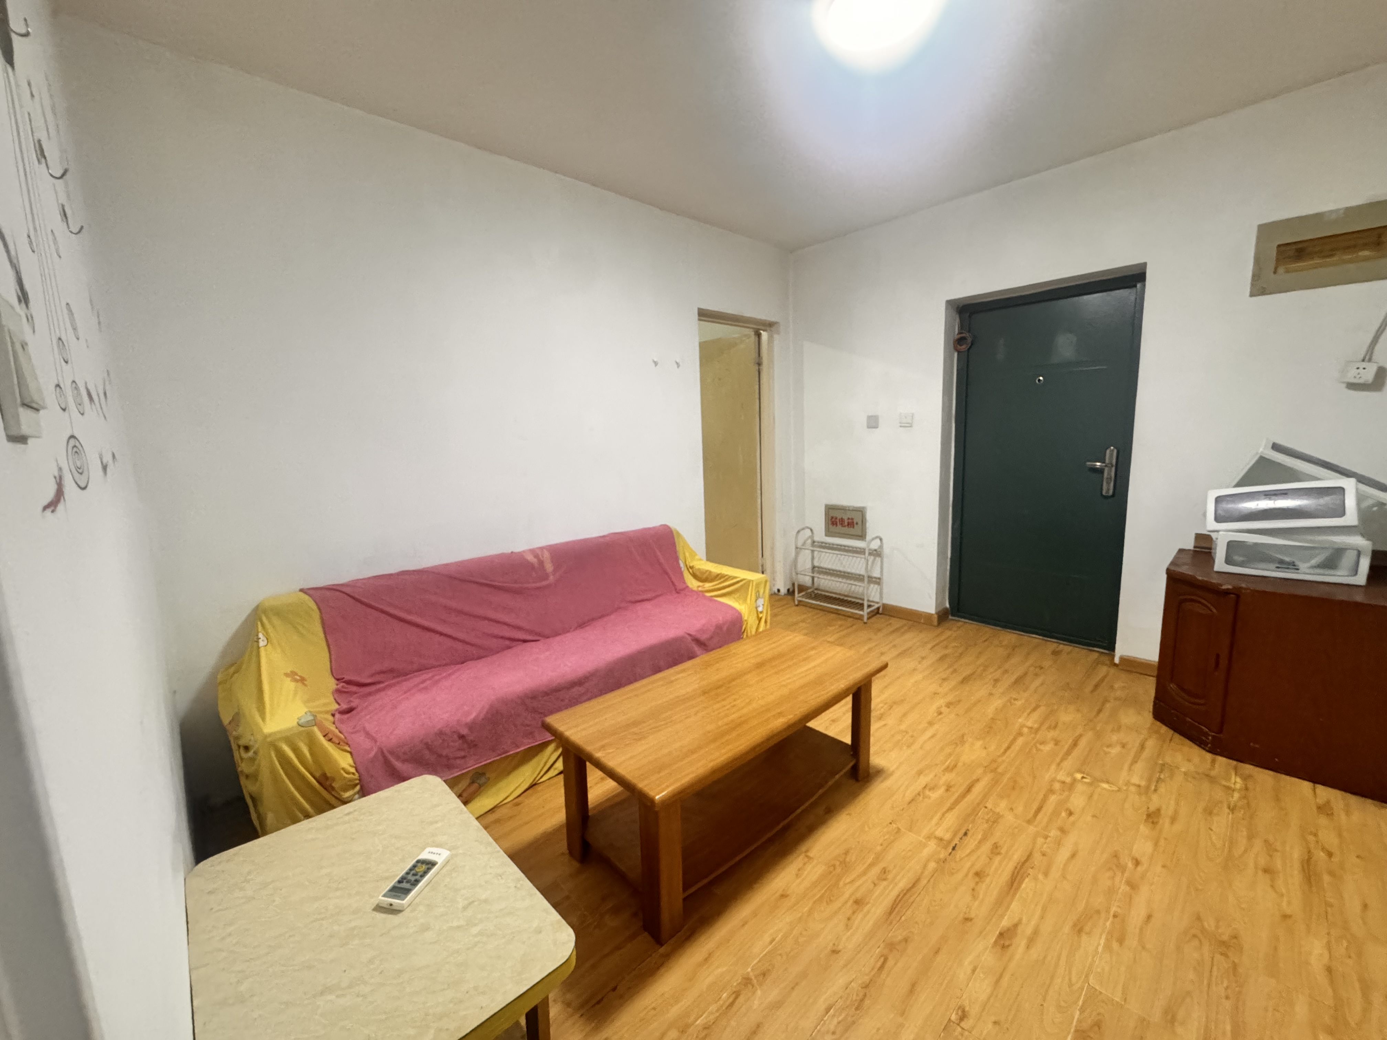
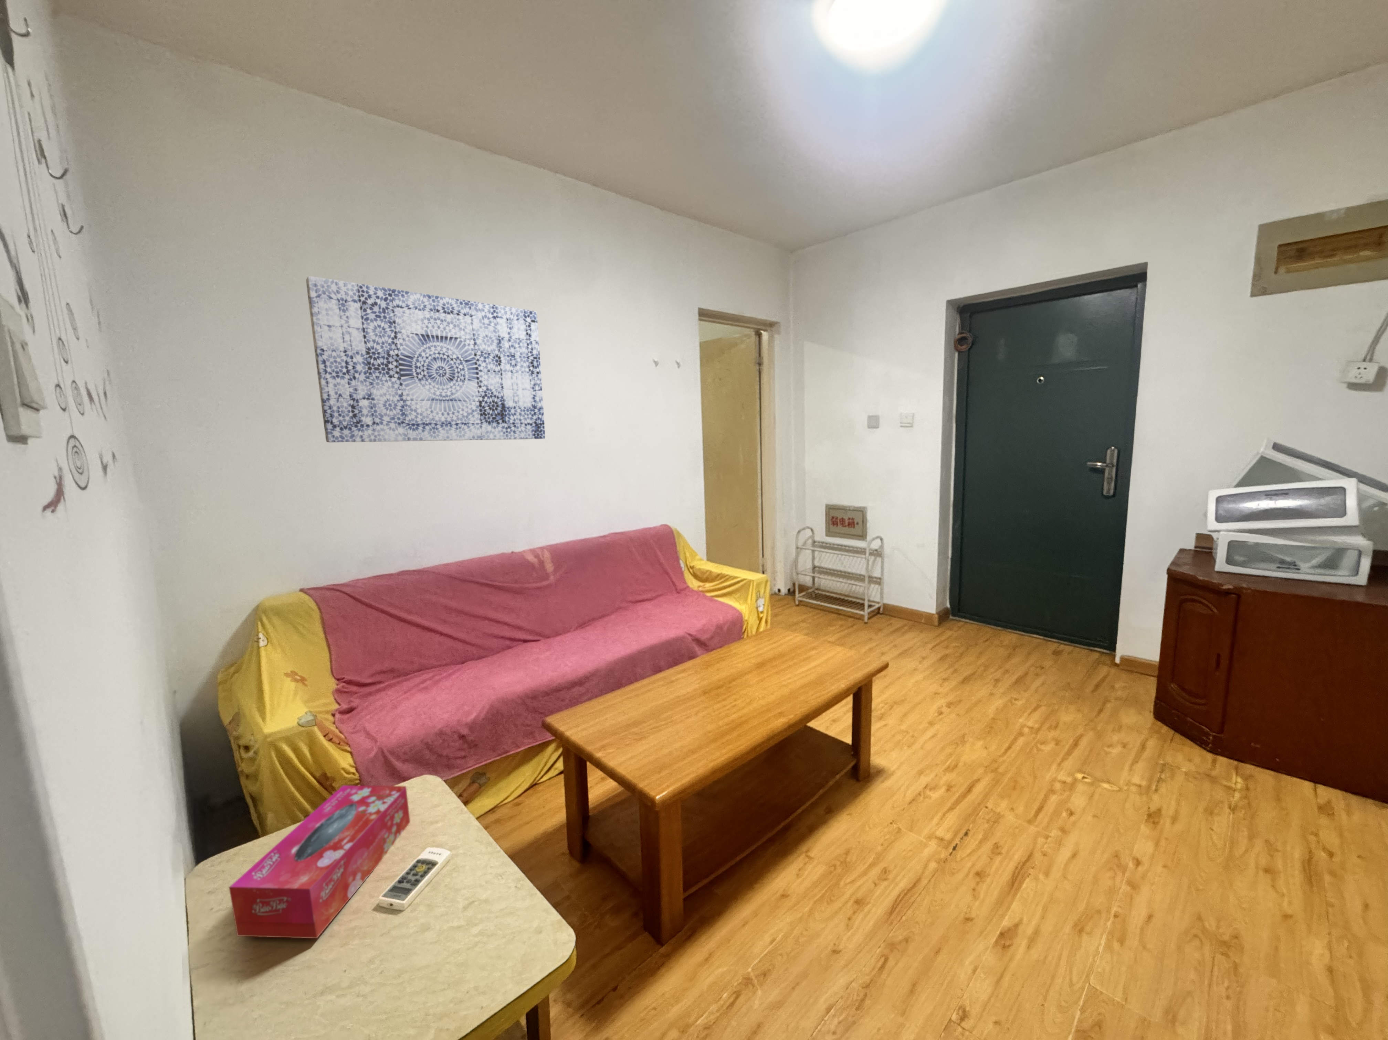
+ tissue box (331, 852)
+ wall art (442, 370)
